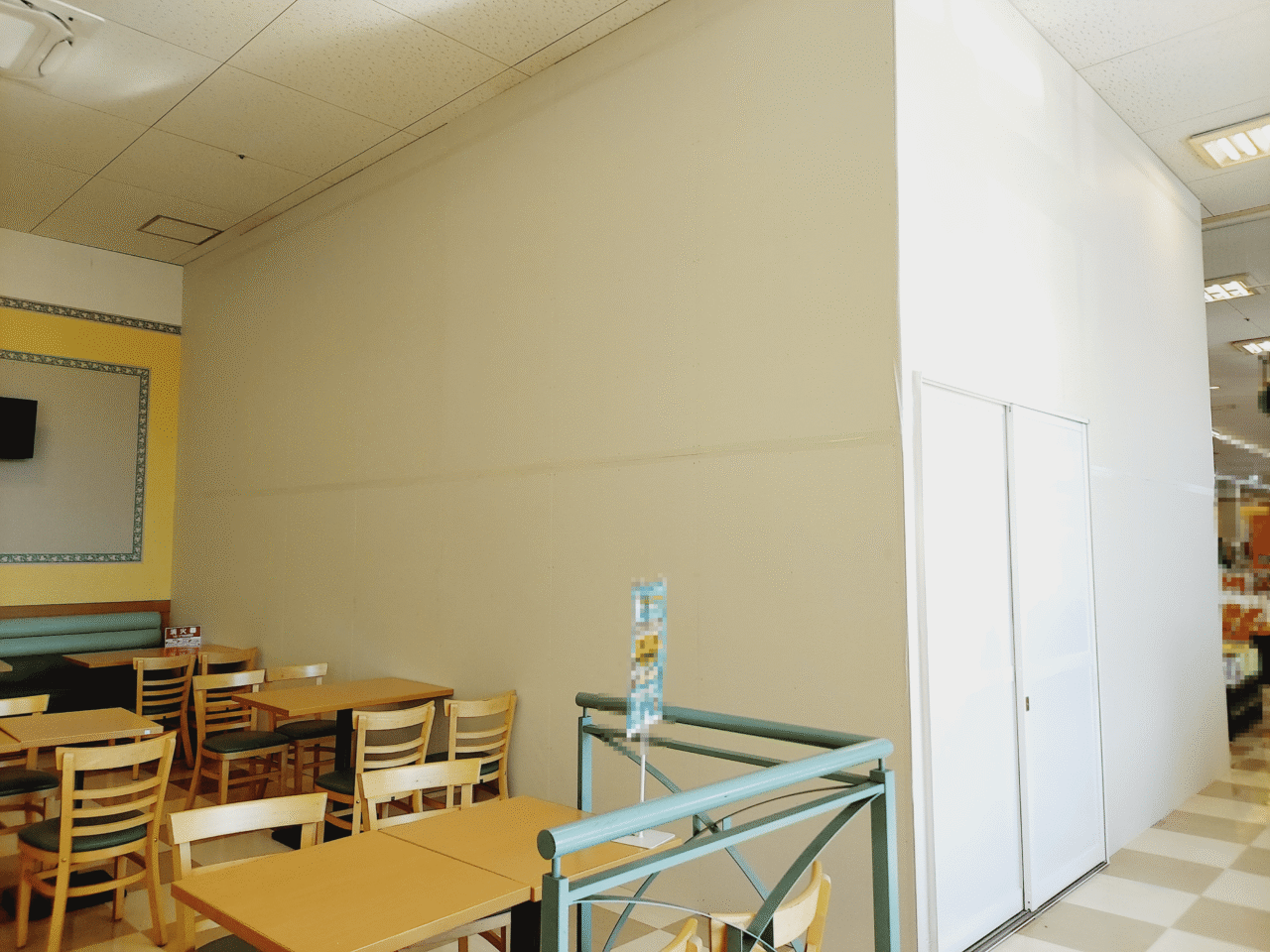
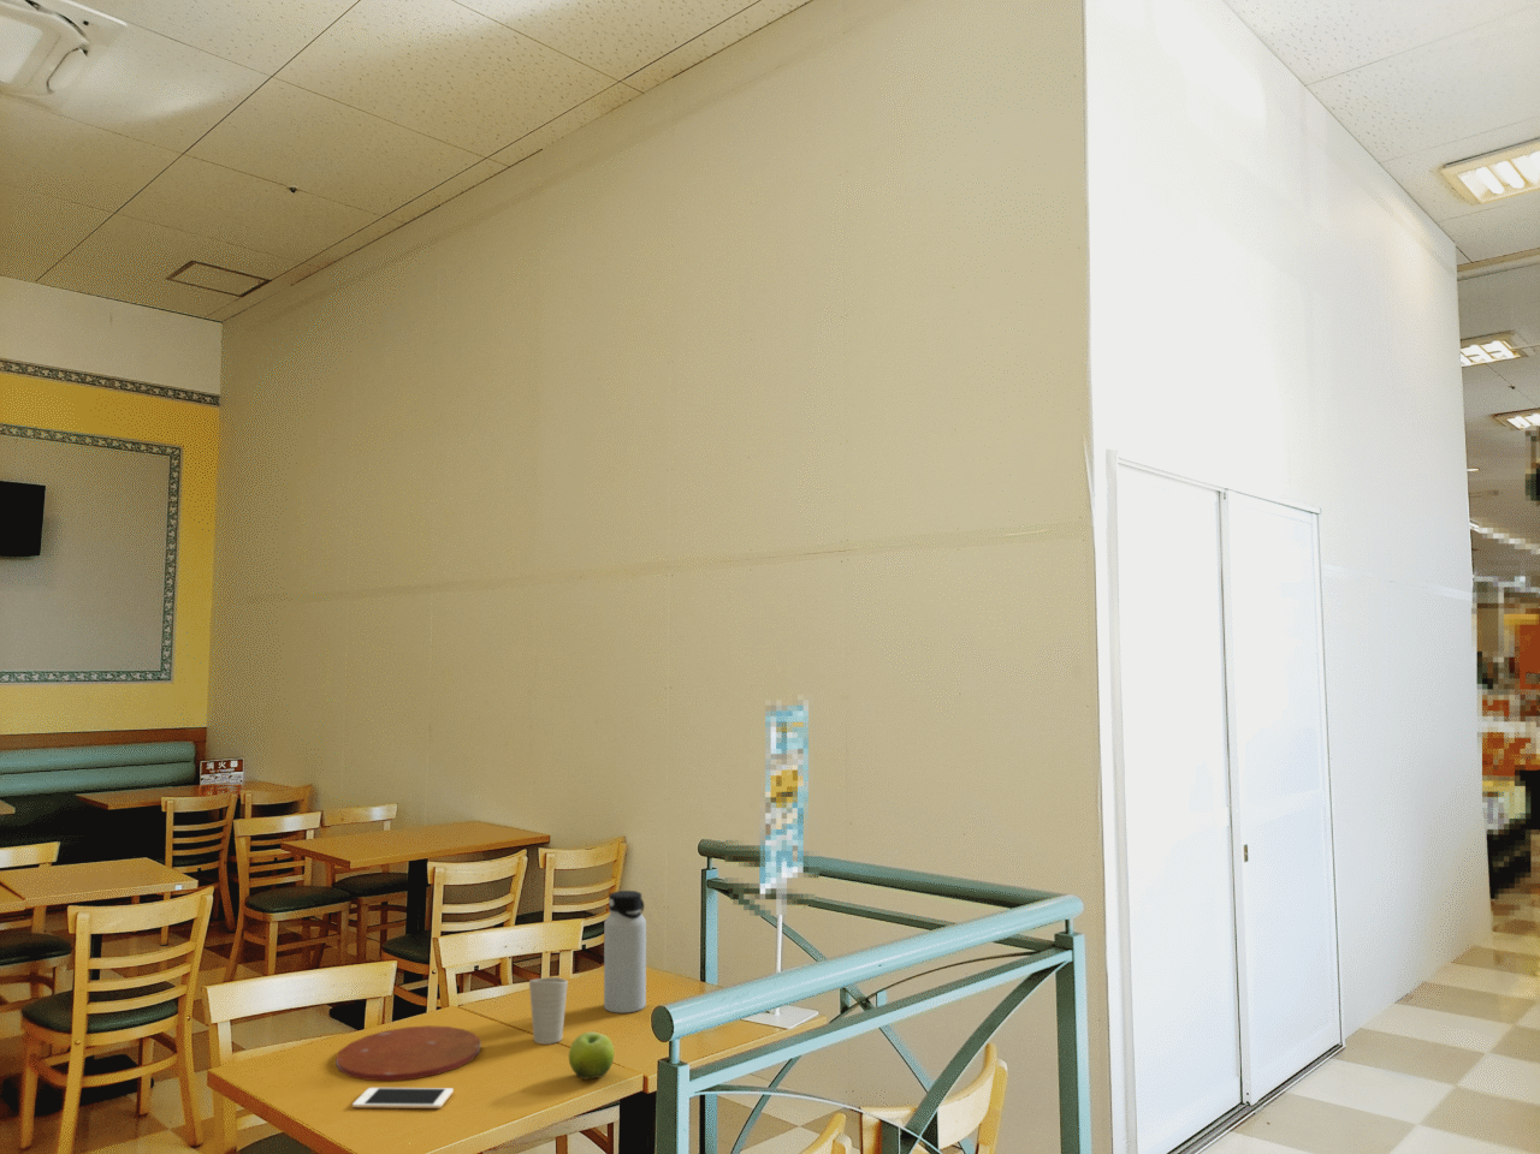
+ cup (547, 1007)
+ cell phone (403, 1097)
+ plate (409, 1051)
+ water bottle (624, 949)
+ fruit (591, 1055)
